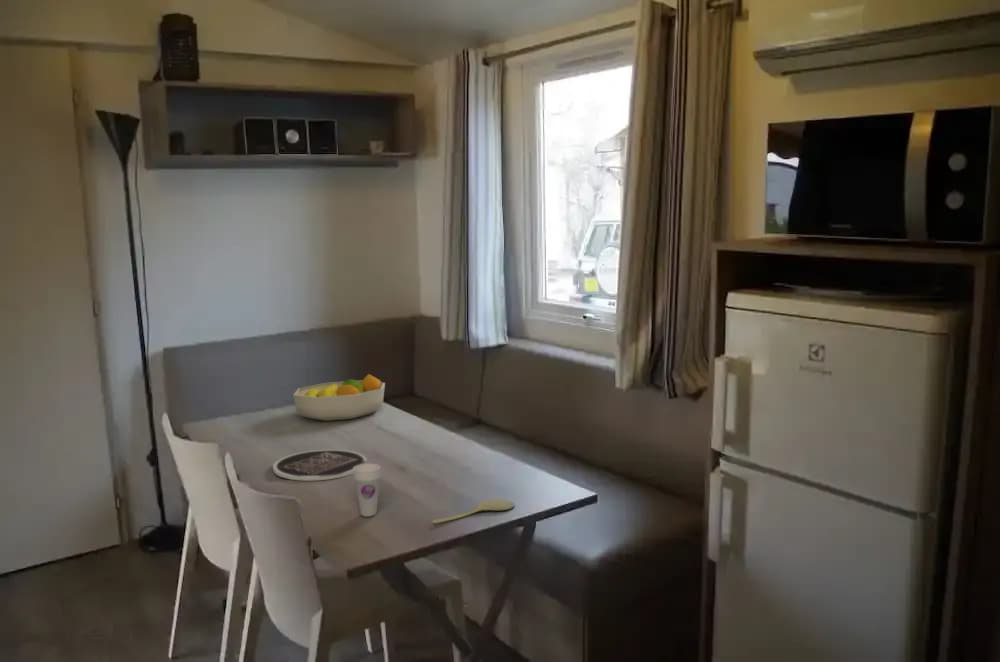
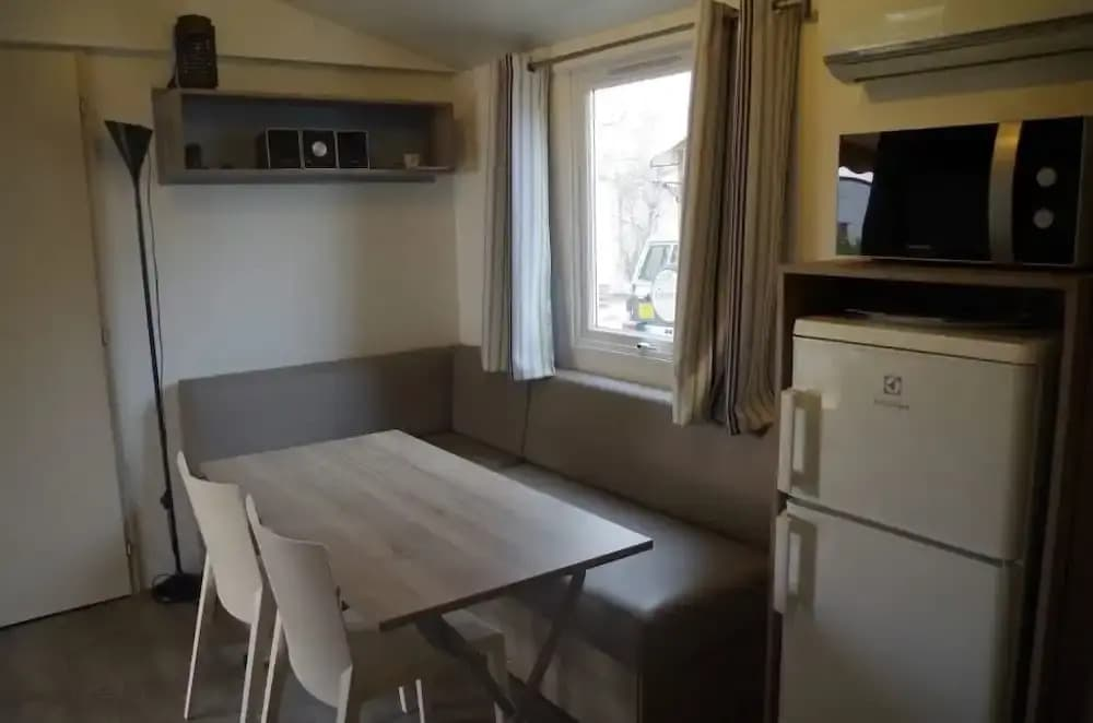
- spoon (473, 510)
- fruit bowl (340, 395)
- cup (367, 490)
- plate (320, 464)
